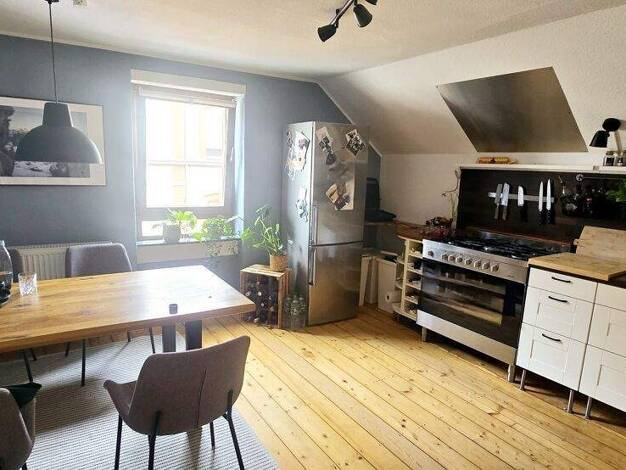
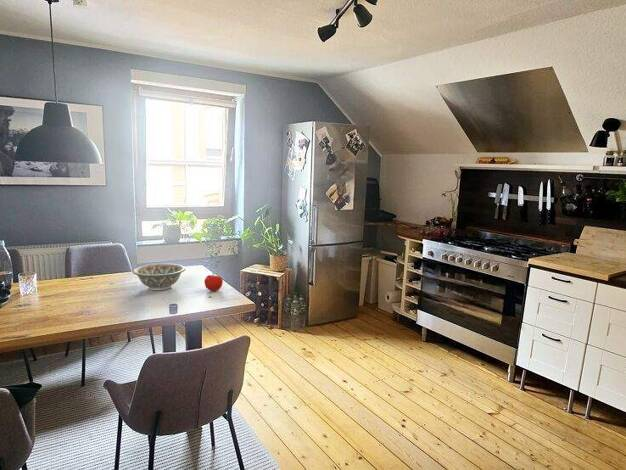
+ decorative bowl (159, 278)
+ fruit (213, 281)
